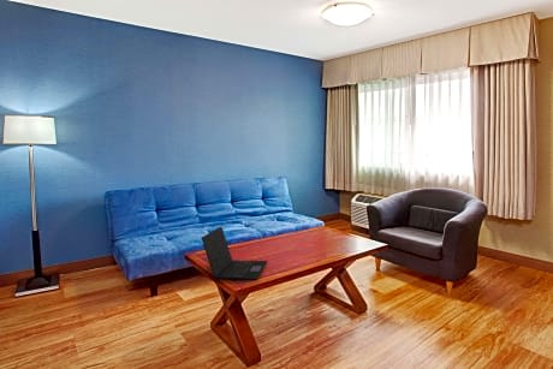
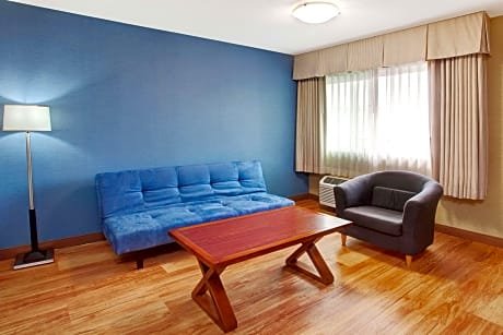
- laptop (230, 254)
